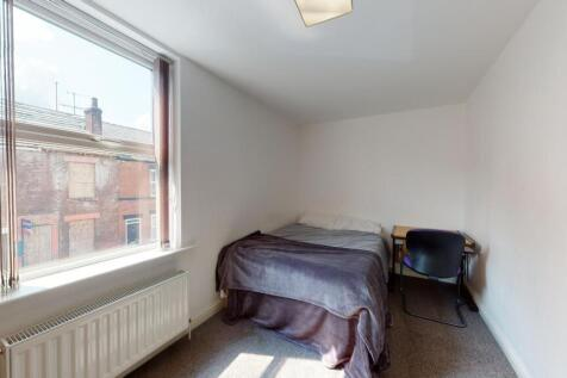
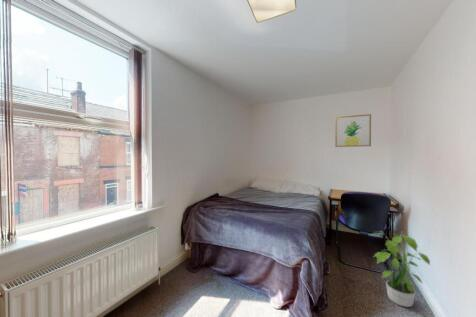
+ wall art (352, 131)
+ potted plant (396, 264)
